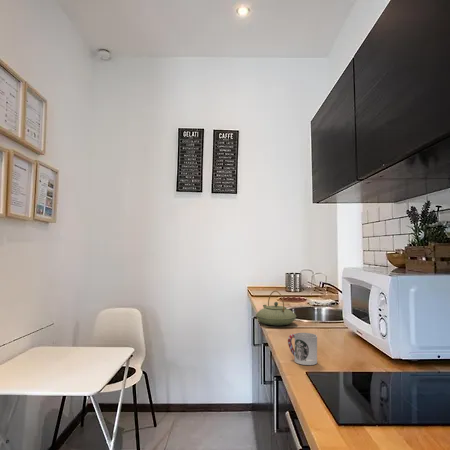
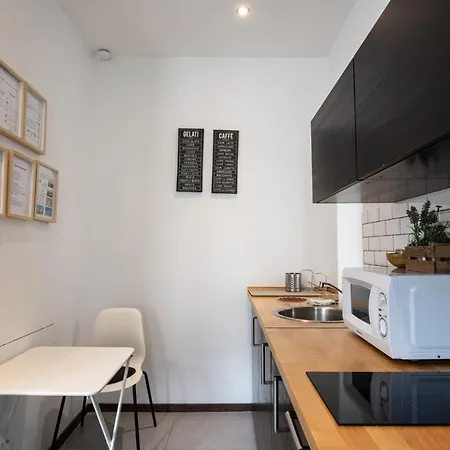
- teapot (274, 306)
- cup (301, 347)
